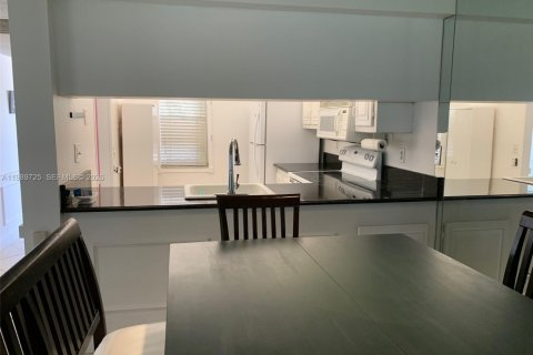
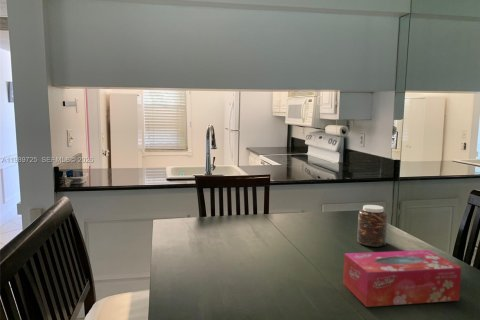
+ jar (372, 224)
+ tissue box (399, 276)
